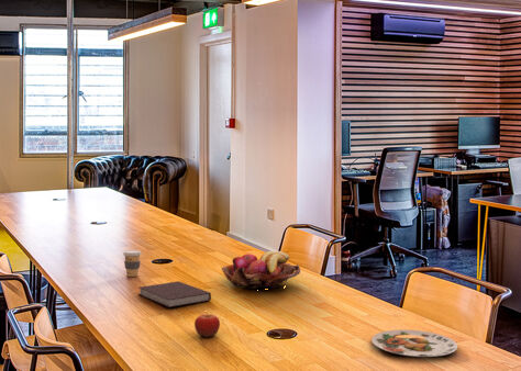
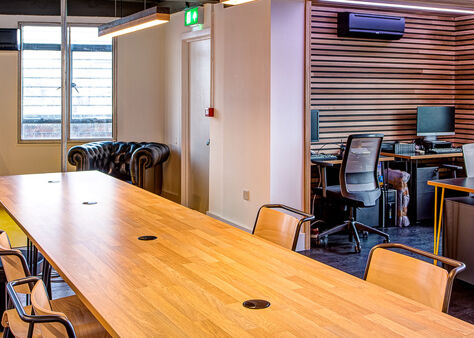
- fruit basket (262, 268)
- plate (413, 344)
- coffee cup (132, 263)
- fruit (207, 323)
- notebook (174, 293)
